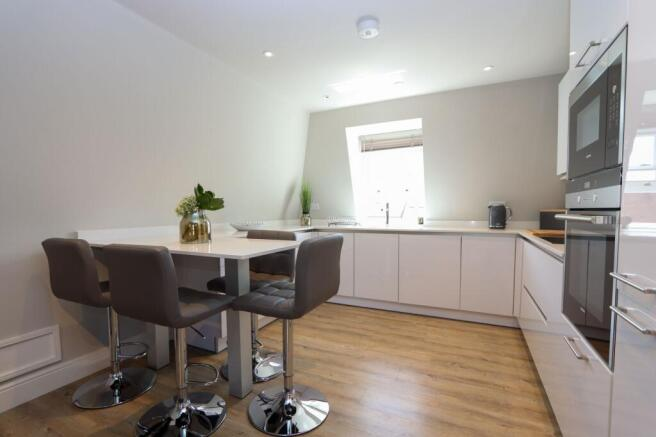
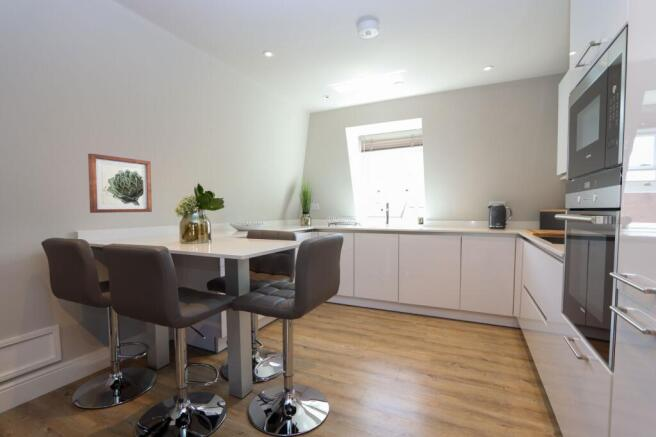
+ wall art (122, 185)
